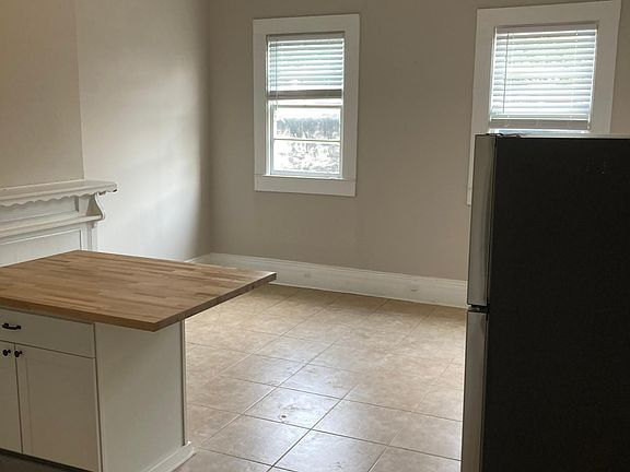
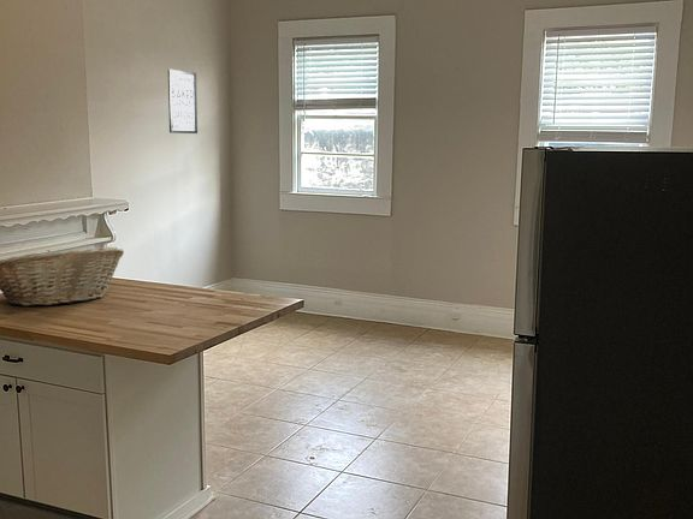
+ wall art (183, 102)
+ fruit basket (57, 272)
